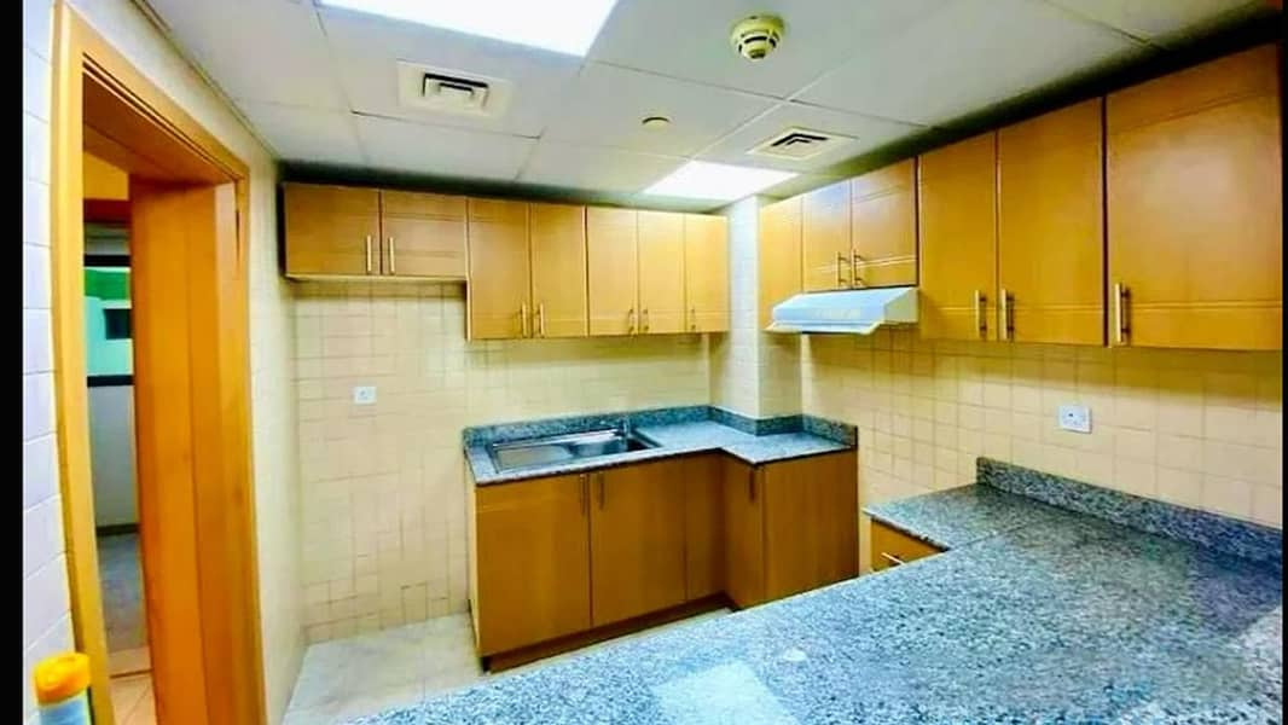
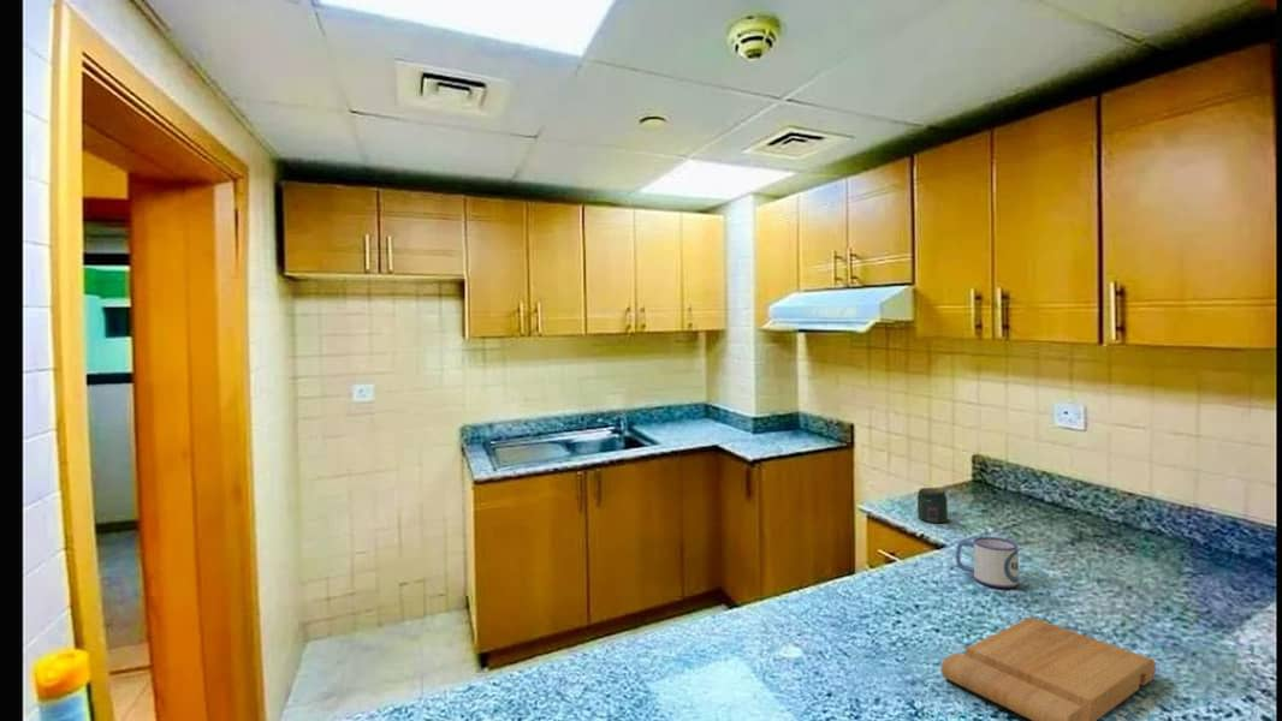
+ jar (932, 505)
+ cutting board (1047, 668)
+ mug (986, 560)
